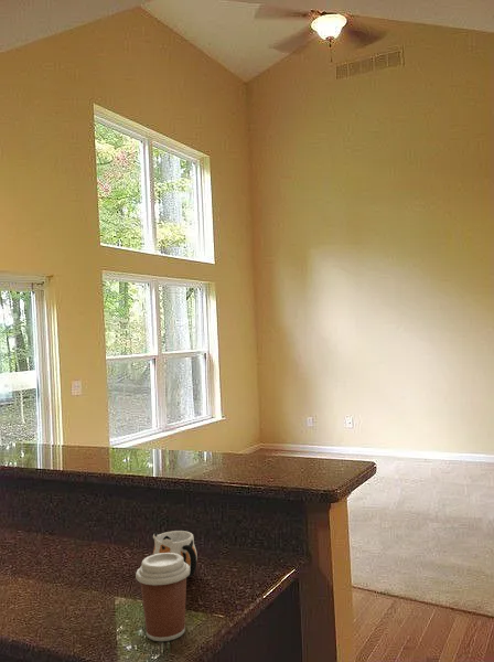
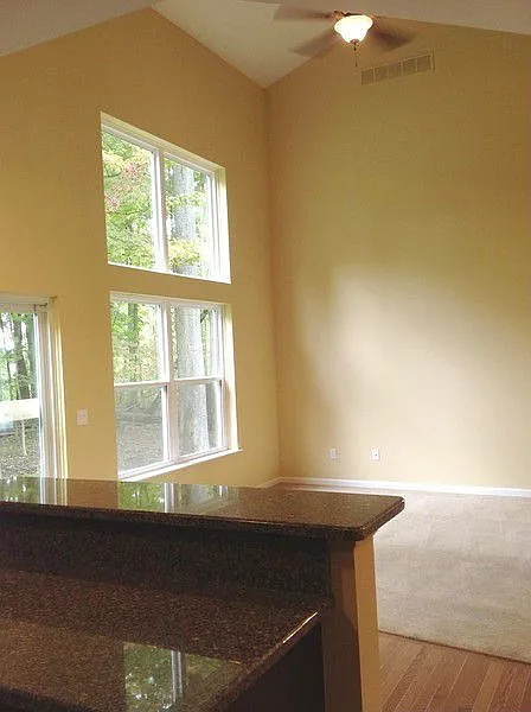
- coffee cup (163, 595)
- mug (178, 553)
